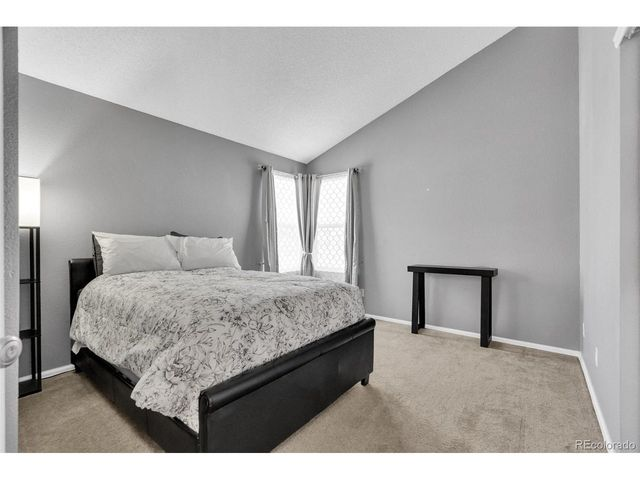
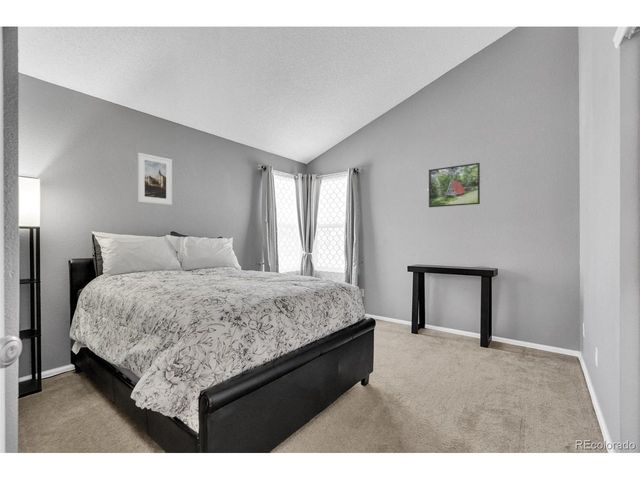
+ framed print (453, 186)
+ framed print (155, 179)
